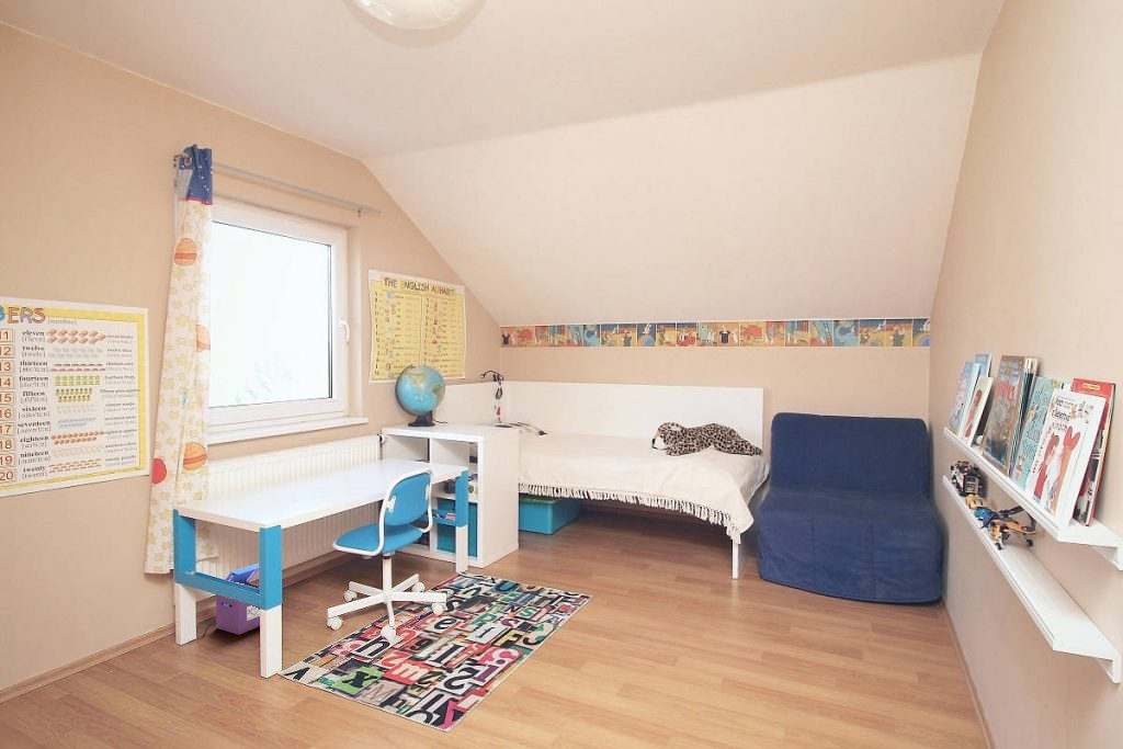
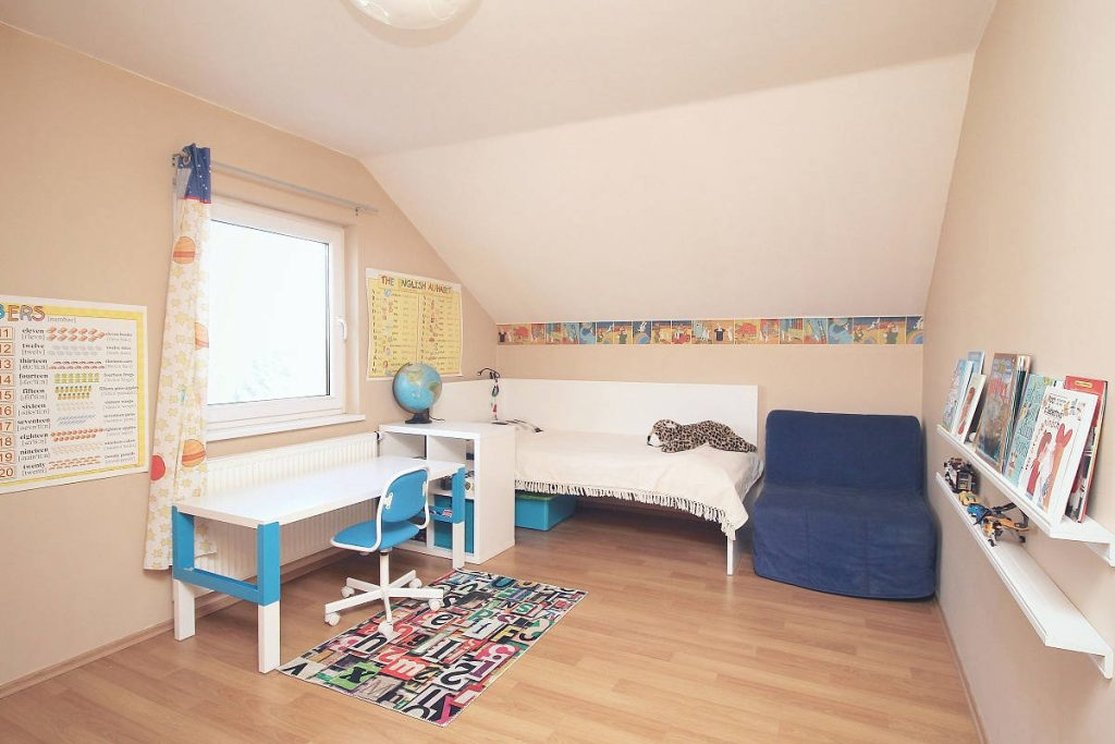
- toy box (225, 599)
